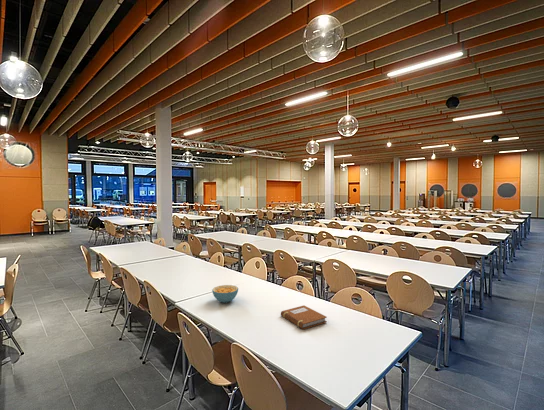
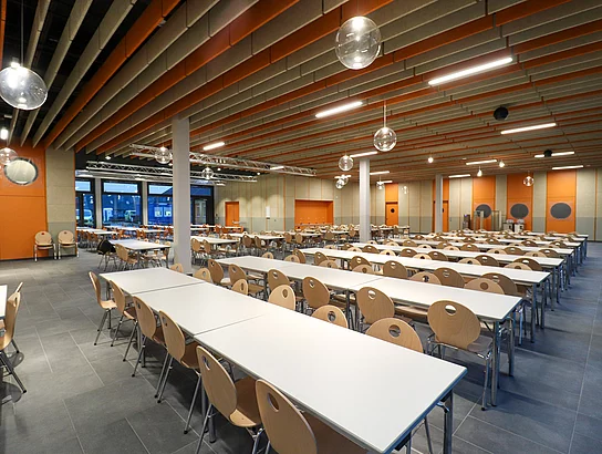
- cereal bowl (225, 295)
- notebook (302, 316)
